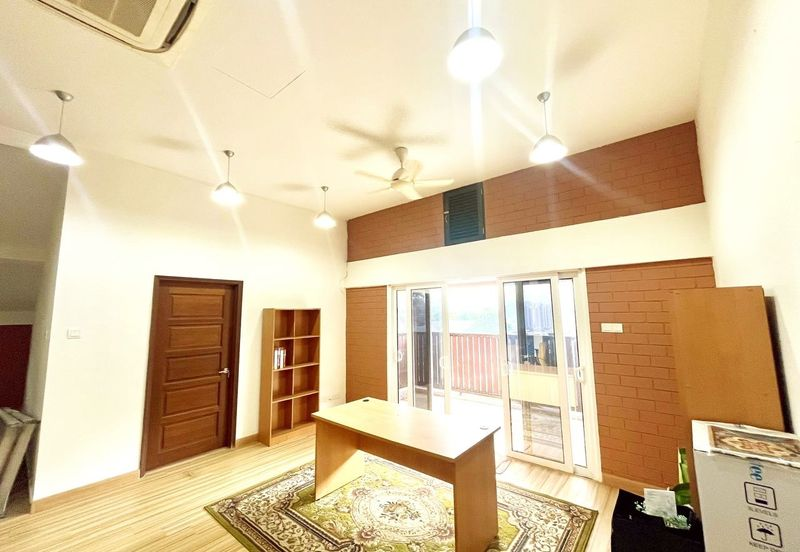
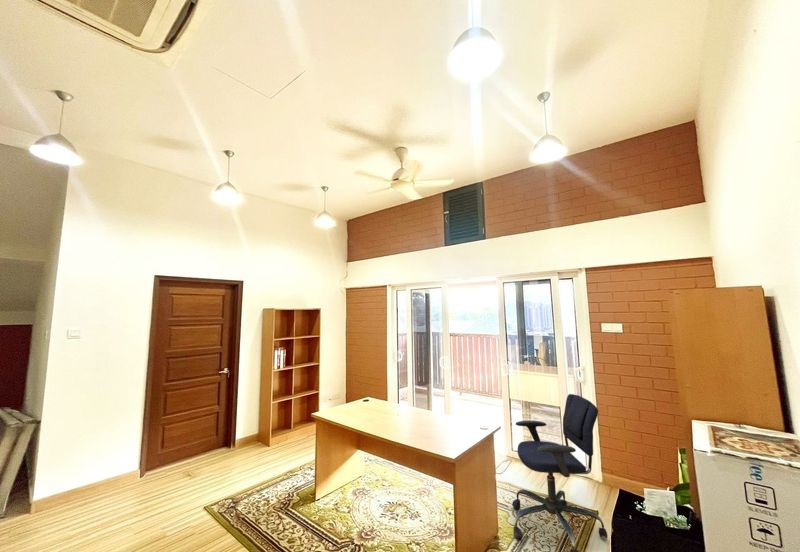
+ office chair (550, 461)
